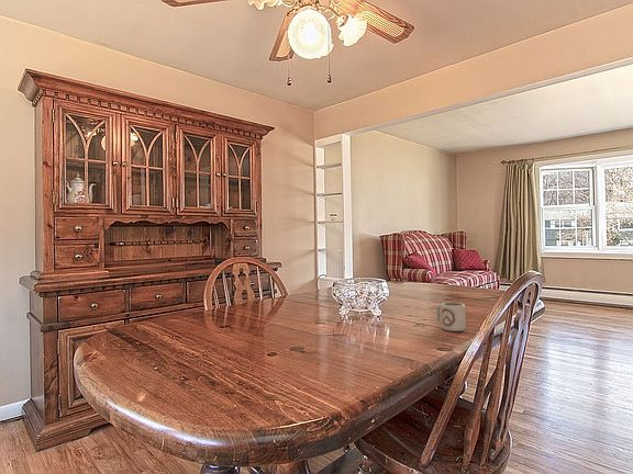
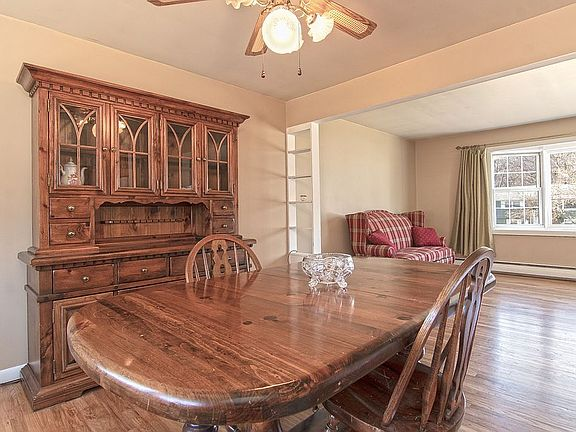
- cup (449, 315)
